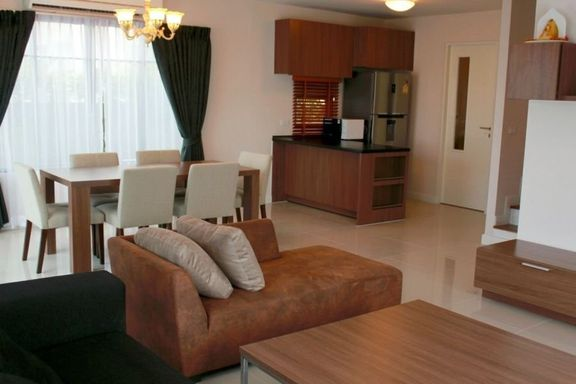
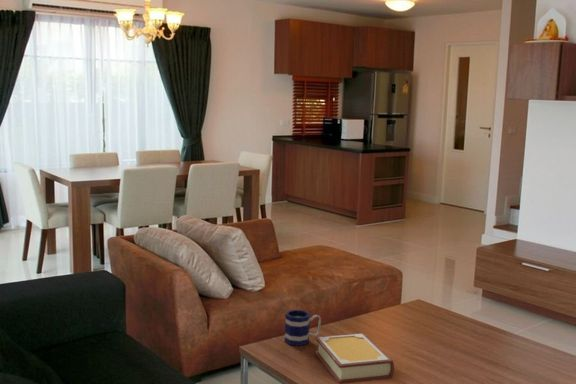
+ book (352, 356)
+ mug (302, 327)
